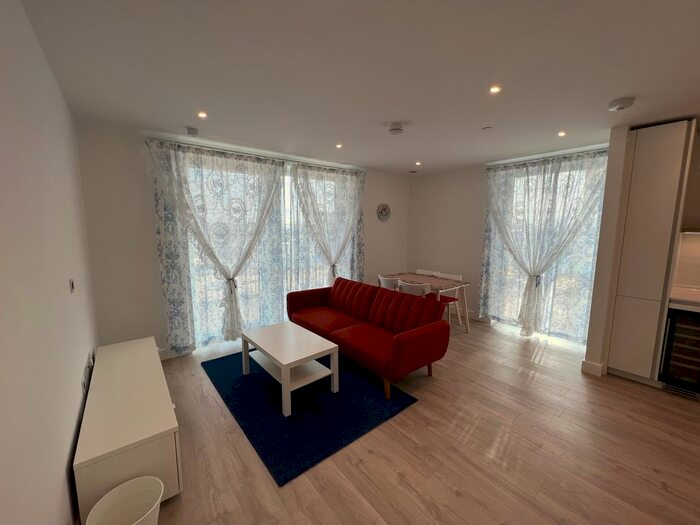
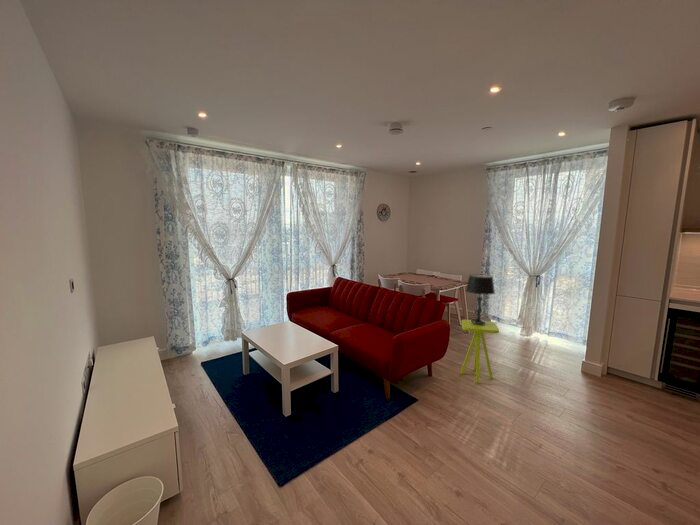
+ side table (477, 350)
+ table lamp (479, 299)
